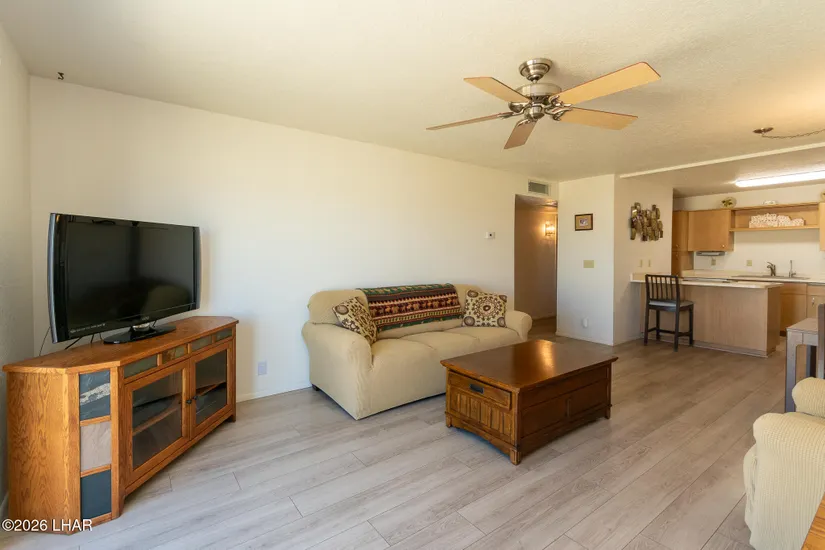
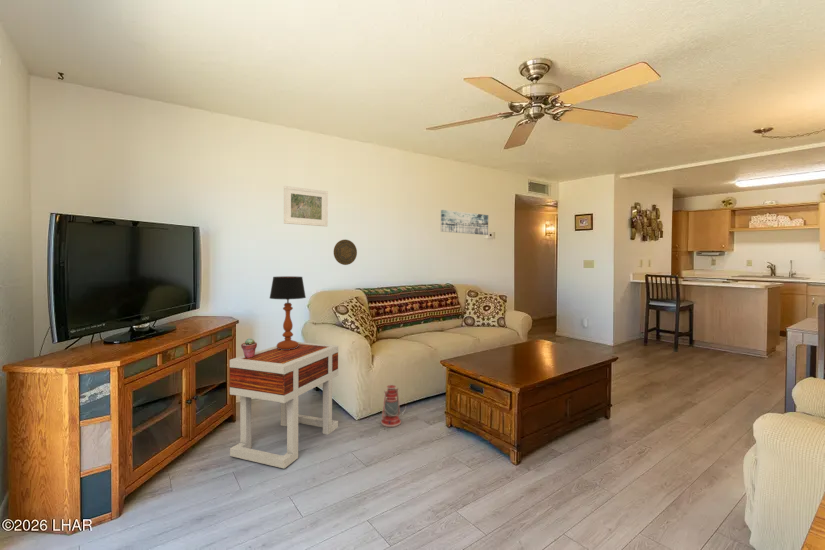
+ table lamp (287, 312)
+ potted succulent (249, 347)
+ wall art (465, 223)
+ side table (286, 396)
+ decorative plate (345, 252)
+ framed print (306, 206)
+ lantern (391, 403)
